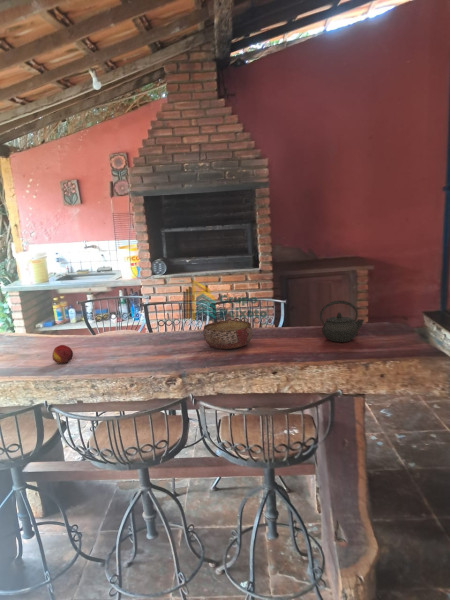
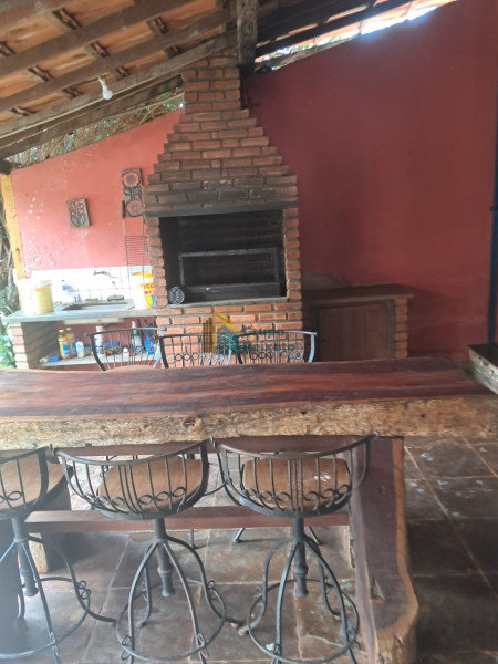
- kettle (342, 320)
- fruit (62, 354)
- bowl (227, 335)
